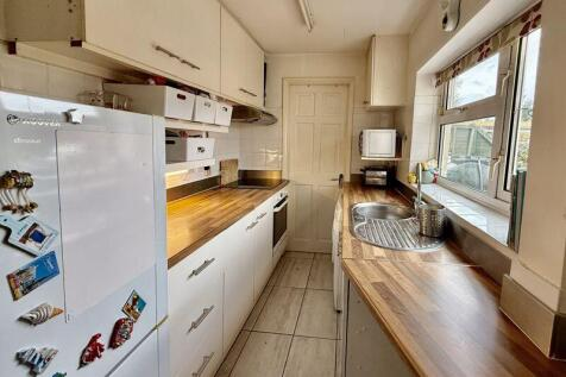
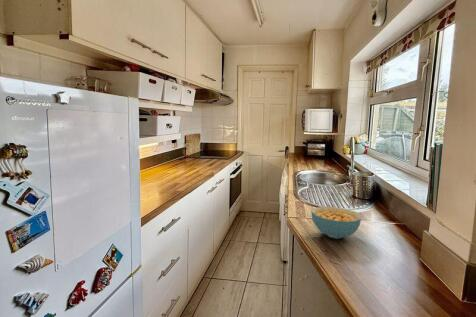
+ cereal bowl (335, 224)
